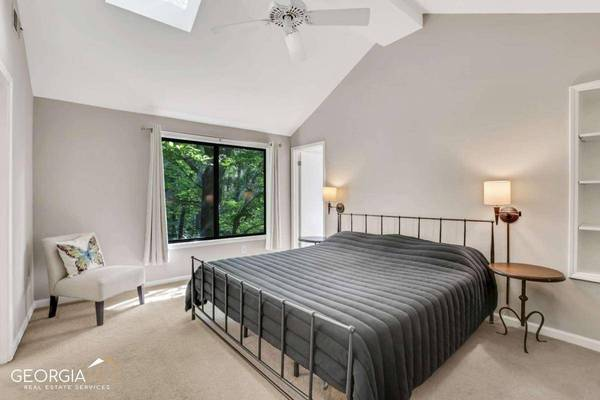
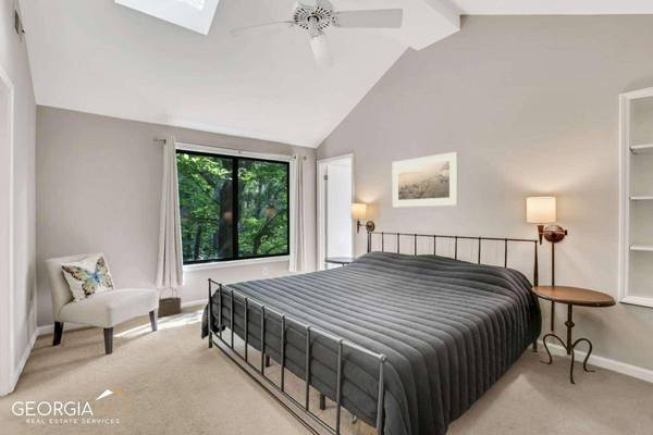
+ wicker basket (167, 299)
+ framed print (422, 182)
